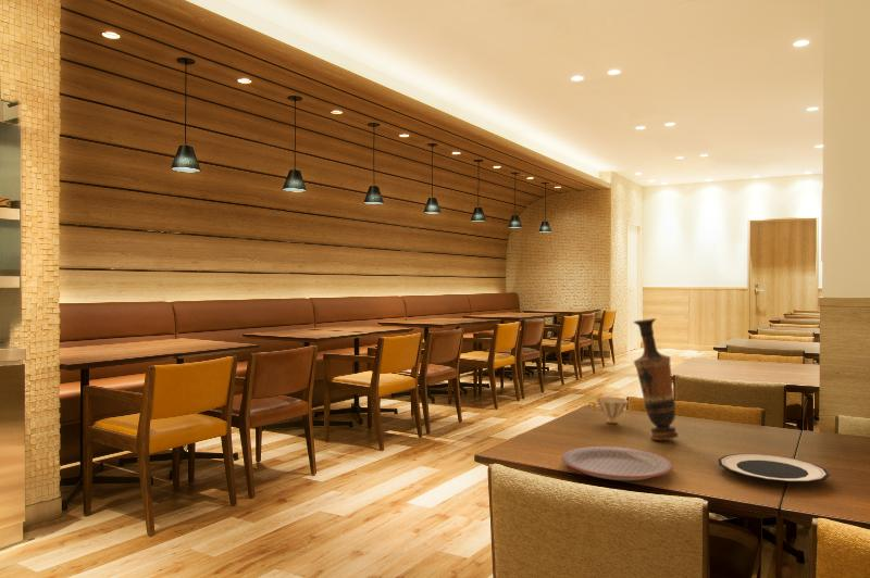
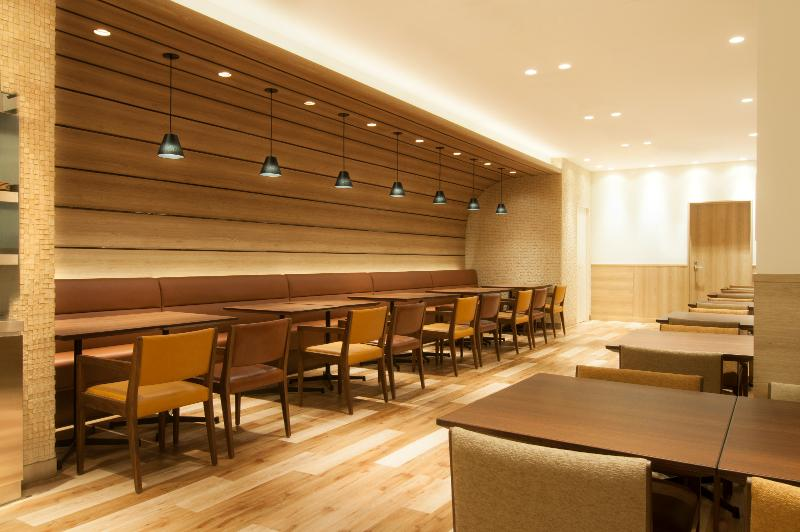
- plate (616, 464)
- teacup (607, 410)
- vase (655, 378)
- plate (771, 470)
